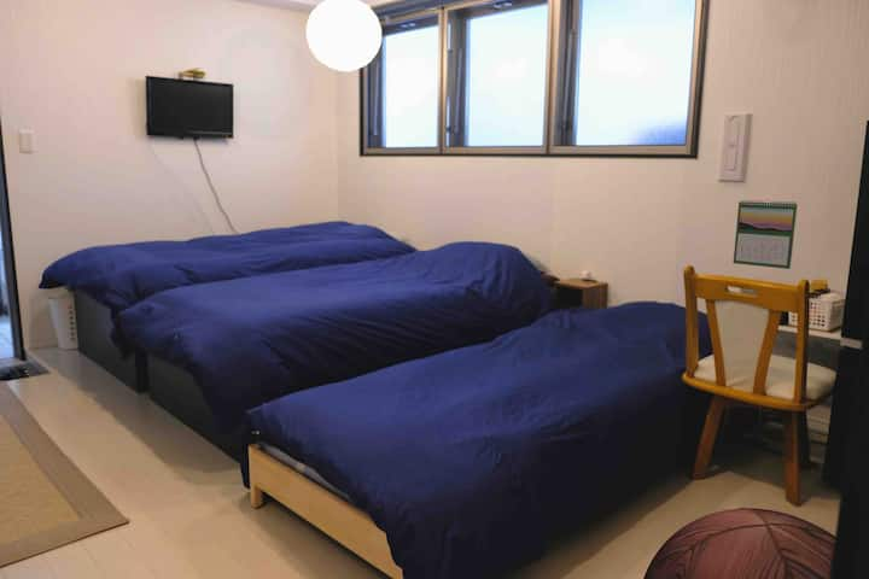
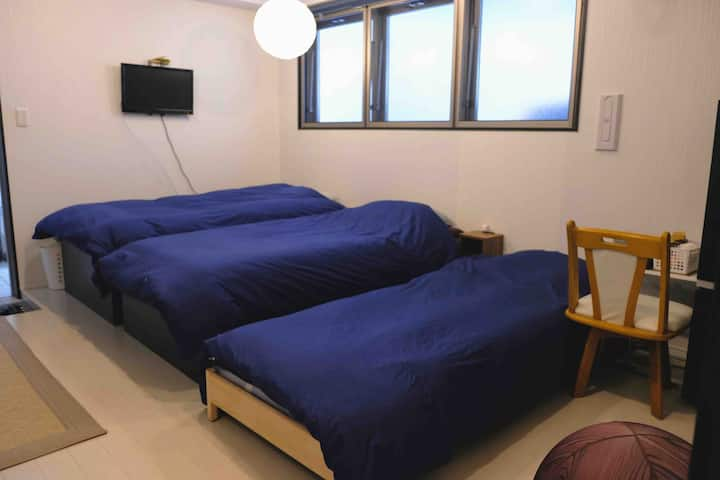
- calendar (764, 233)
